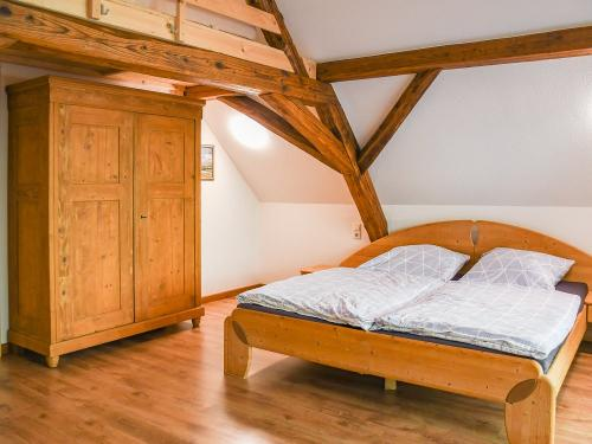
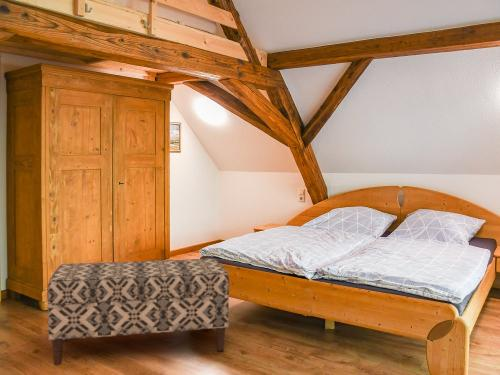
+ bench (141, 306)
